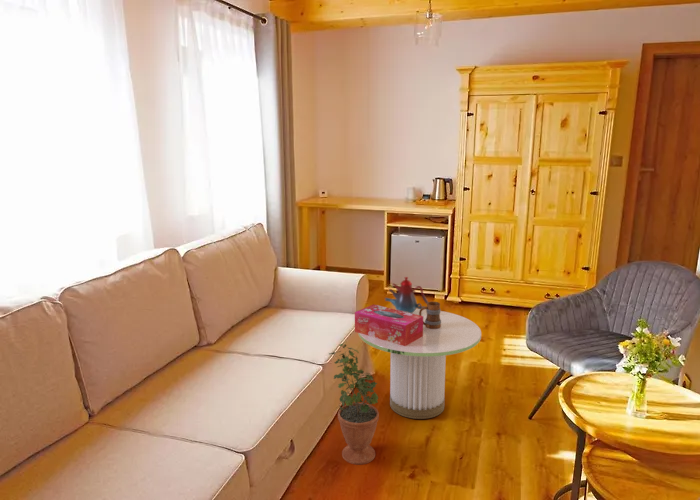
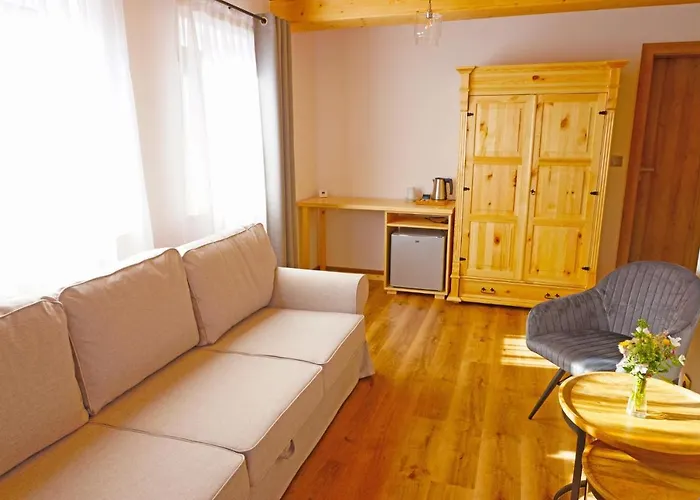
- teakettle (407, 295)
- potted plant (353, 402)
- side table (417, 367)
- tissue box (388, 323)
- mug (430, 314)
